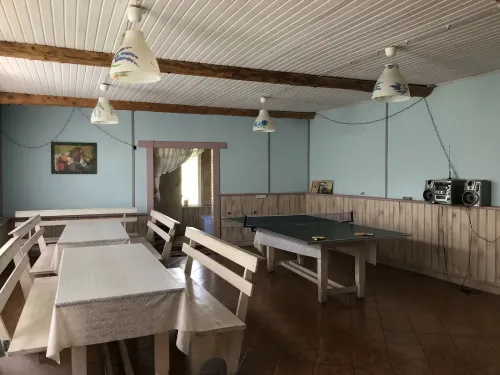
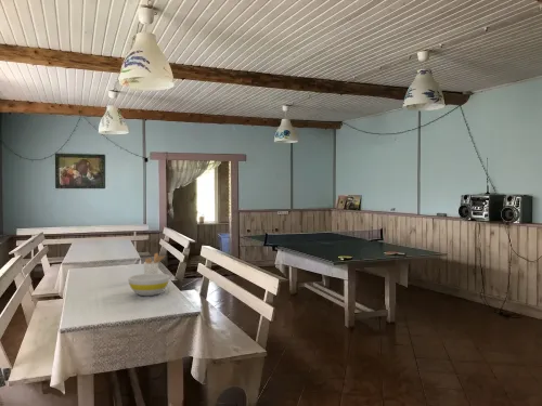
+ bowl (149, 285)
+ utensil holder (154, 266)
